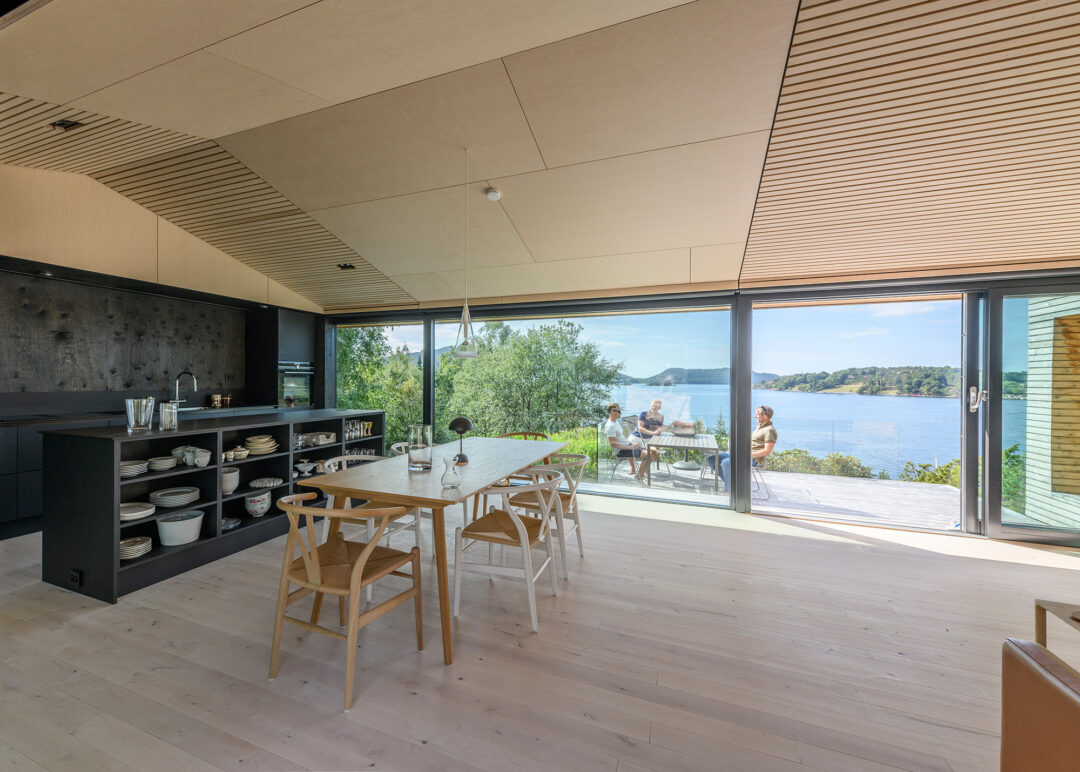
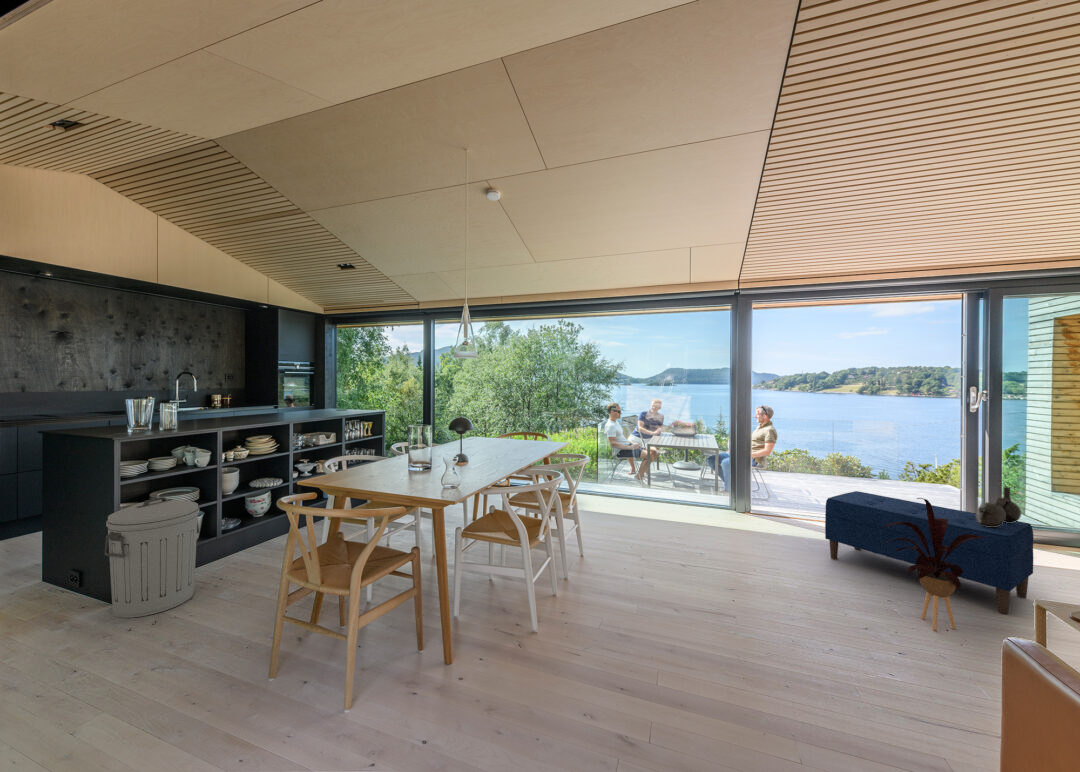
+ bench (918, 542)
+ trash can (155, 550)
+ decorative vase (997, 506)
+ house plant (928, 558)
